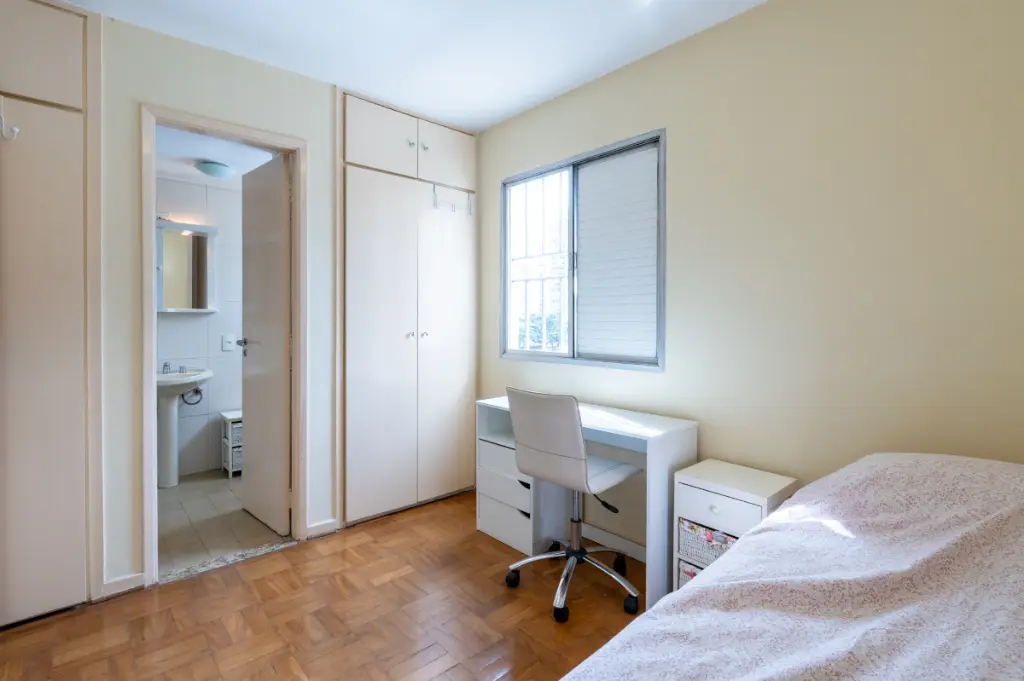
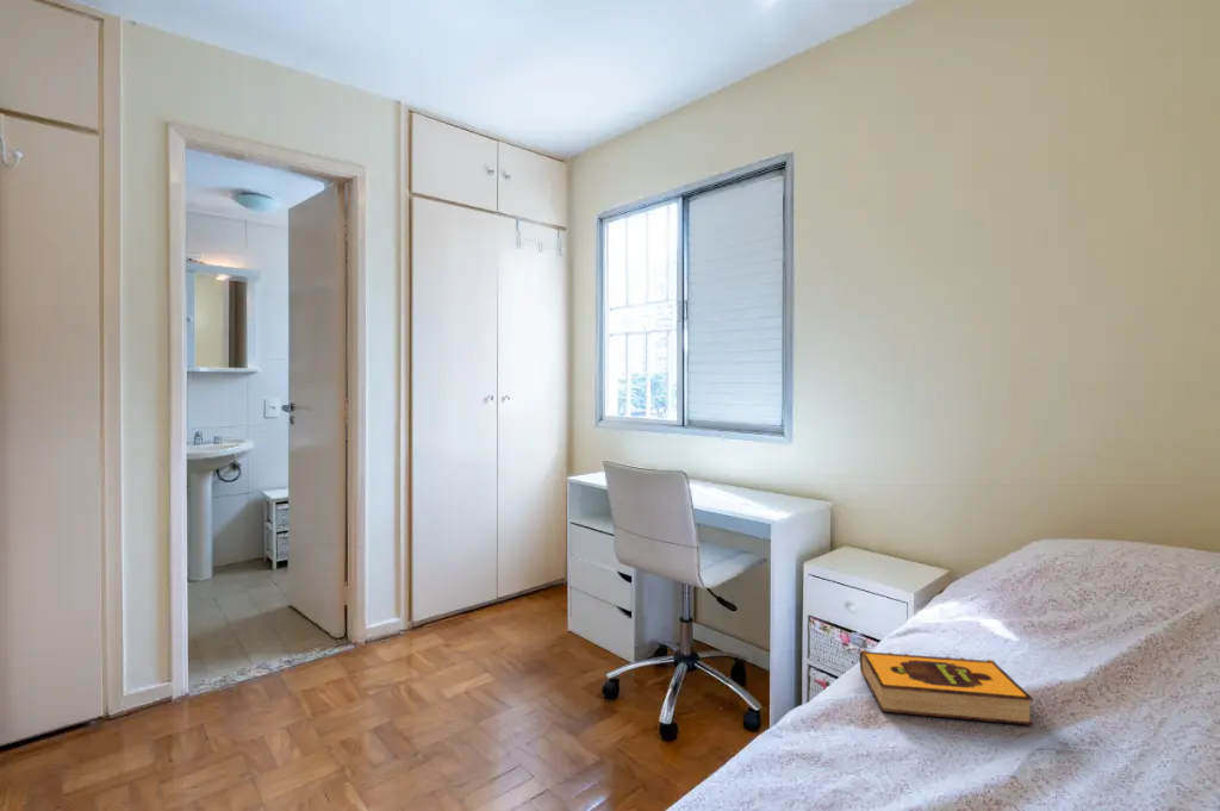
+ hardback book (938, 682)
